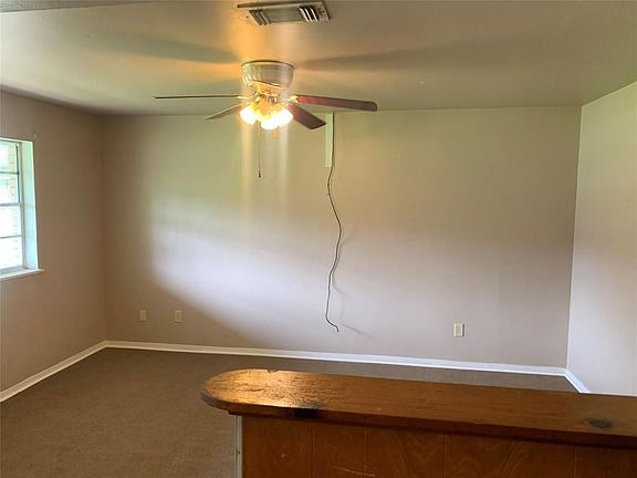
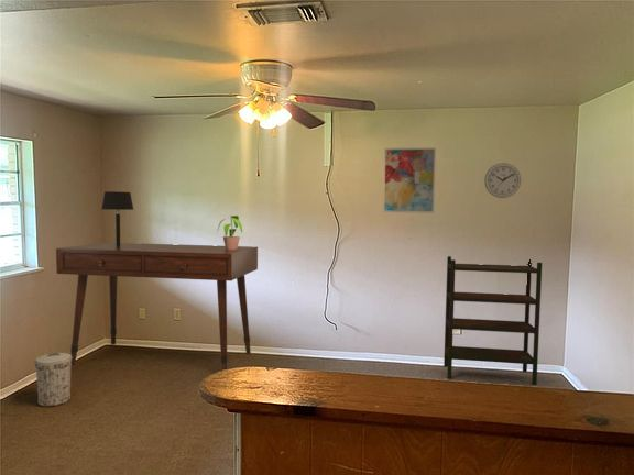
+ bookshelf (490, 320)
+ wall clock (502, 180)
+ table lamp (118, 219)
+ potted plant (231, 232)
+ desk (162, 277)
+ trash can (54, 377)
+ wall art (408, 180)
